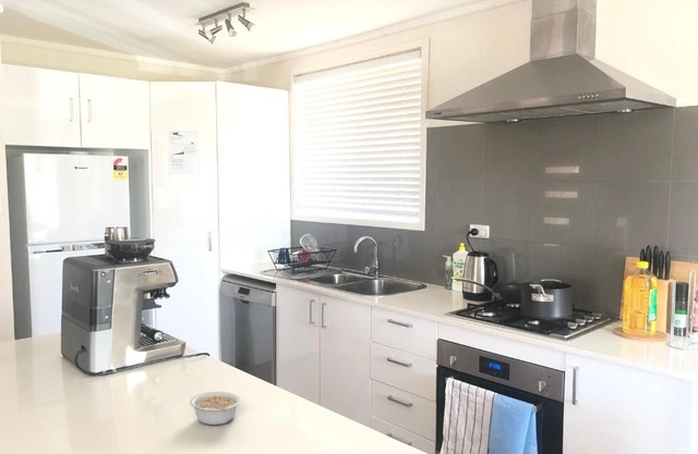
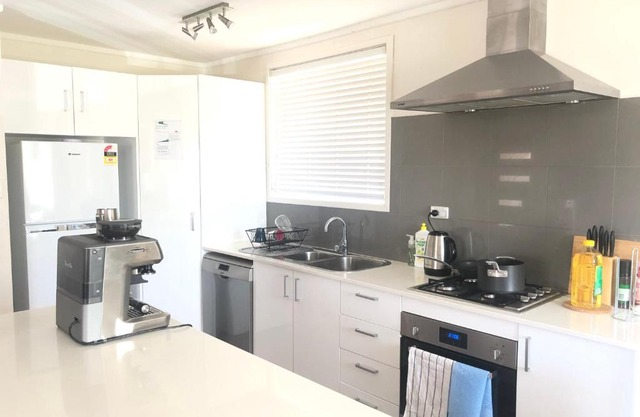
- legume (217, 407)
